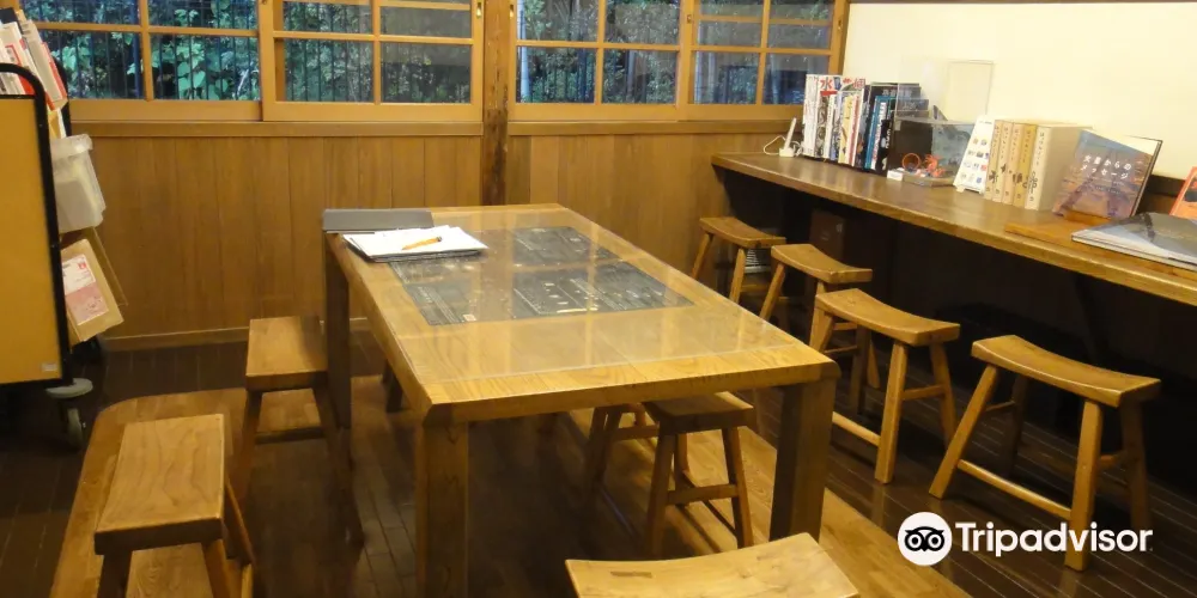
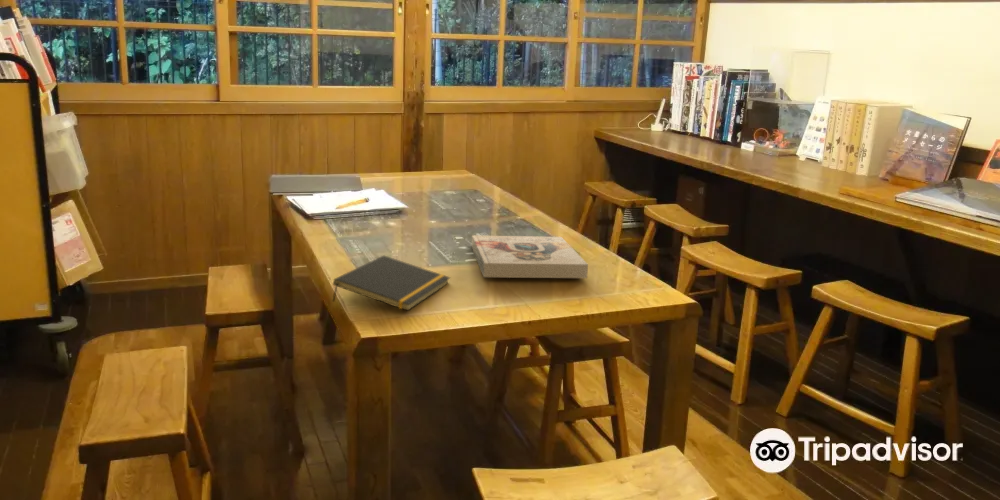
+ notepad (394, 281)
+ book (525, 255)
